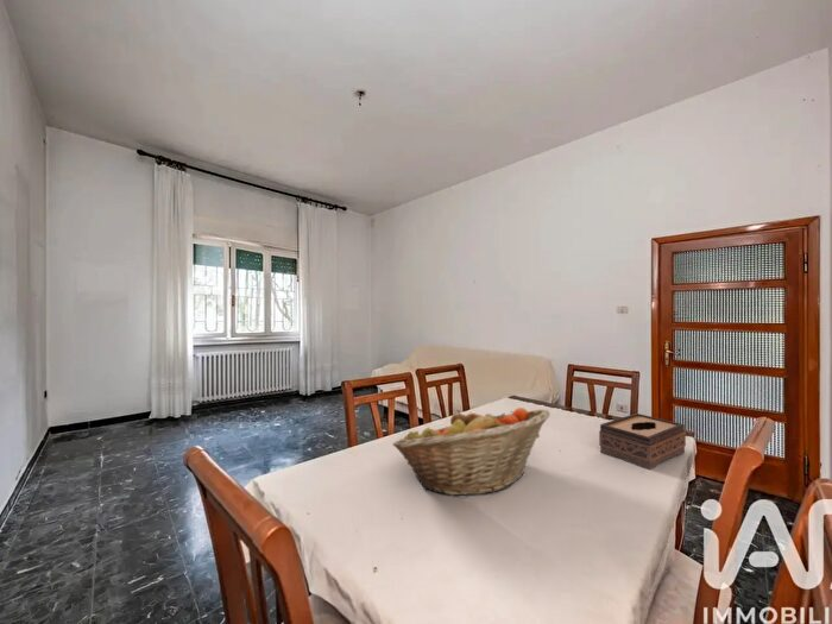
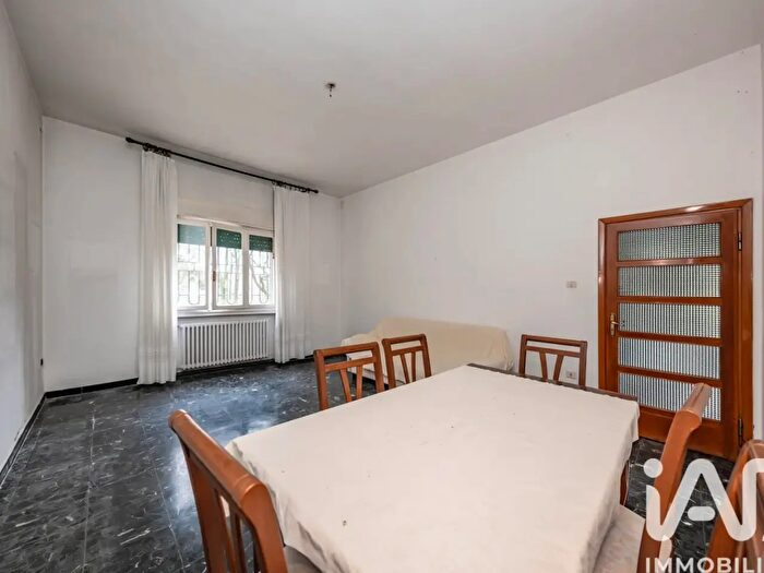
- fruit basket (473, 440)
- tissue box (642, 437)
